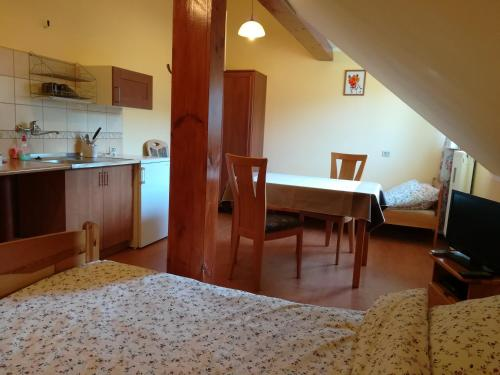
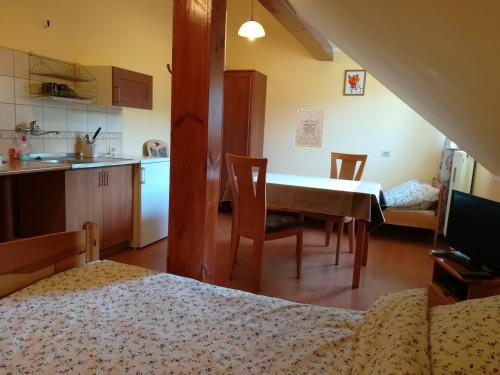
+ wall art (309, 128)
